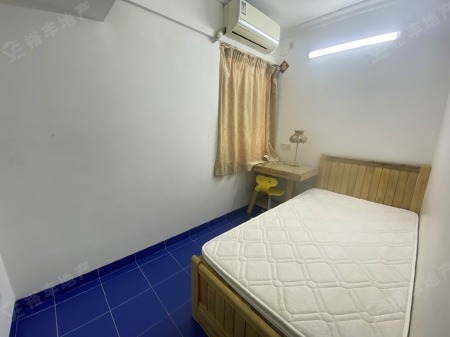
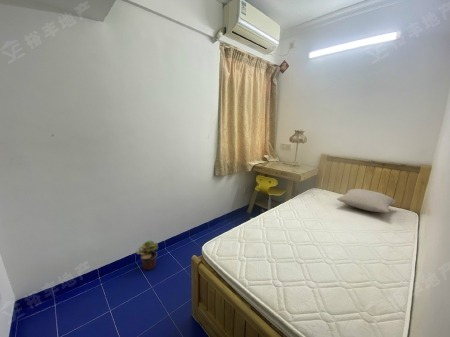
+ potted plant (147, 253)
+ pillow (365, 200)
